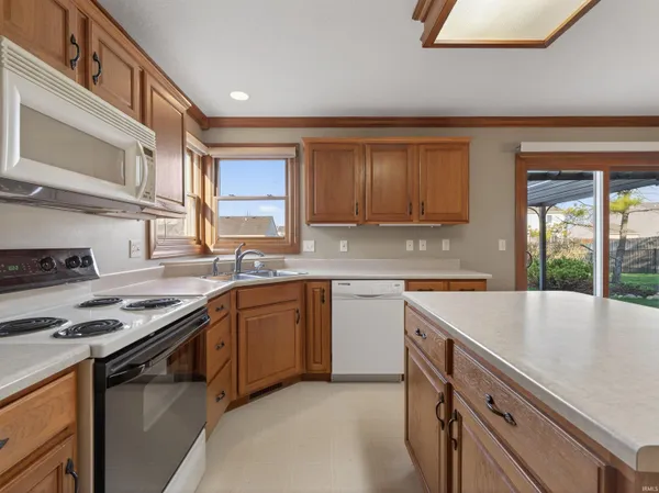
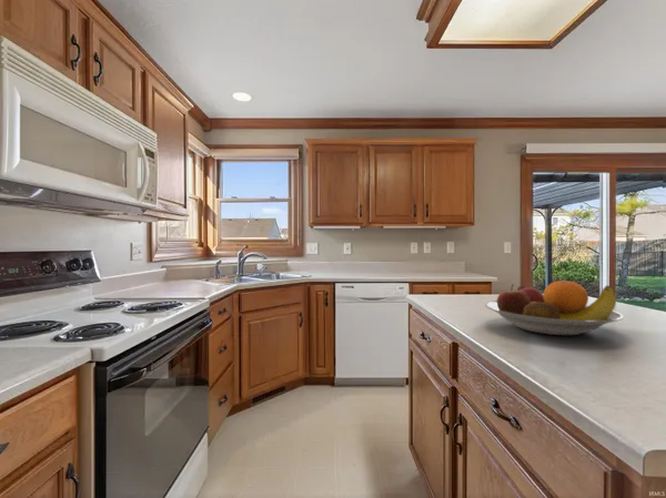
+ fruit bowl (547, 304)
